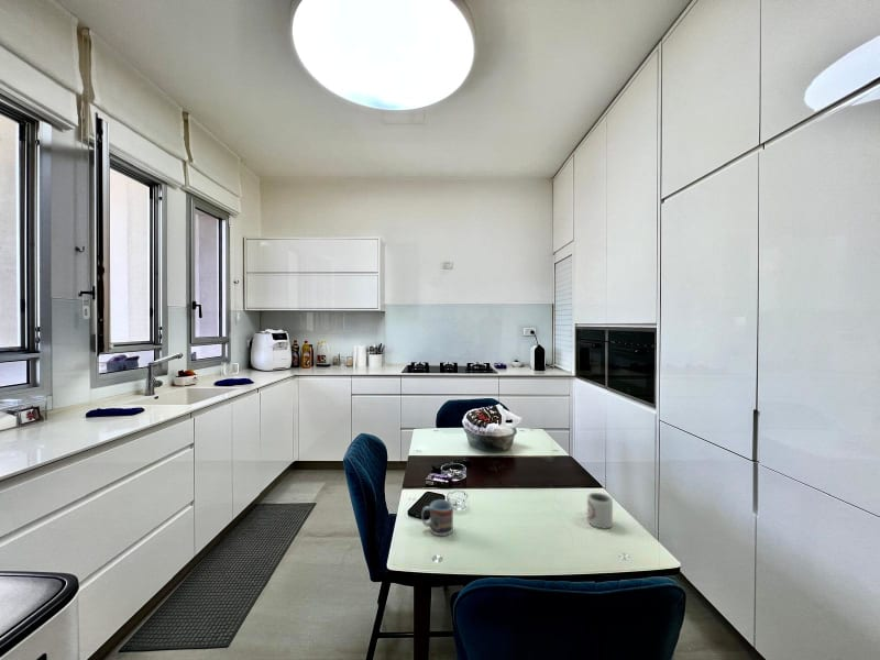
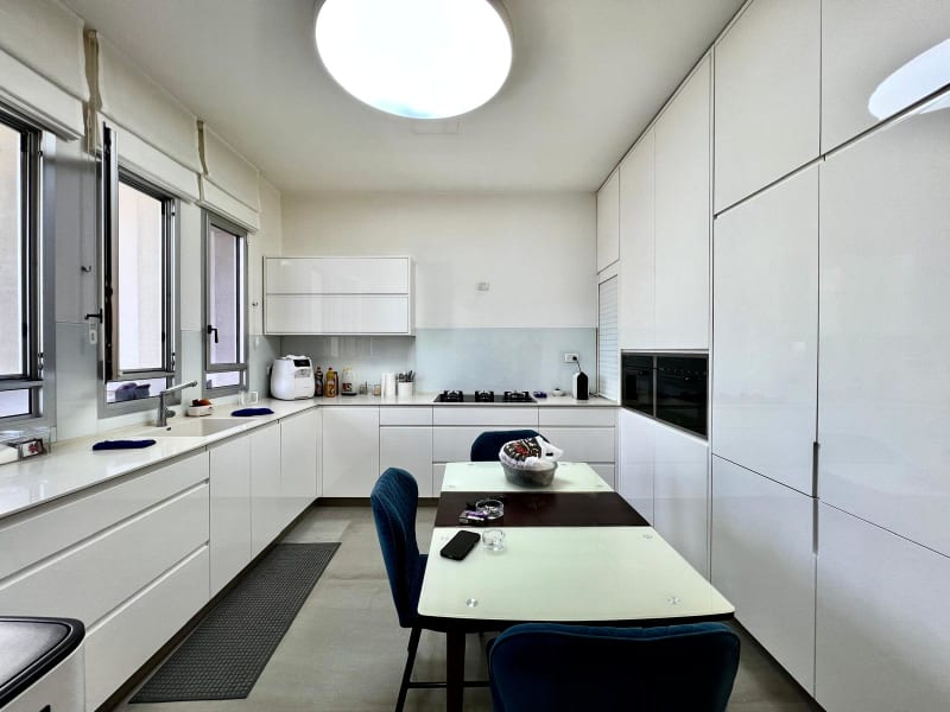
- cup (437, 517)
- cup (597, 507)
